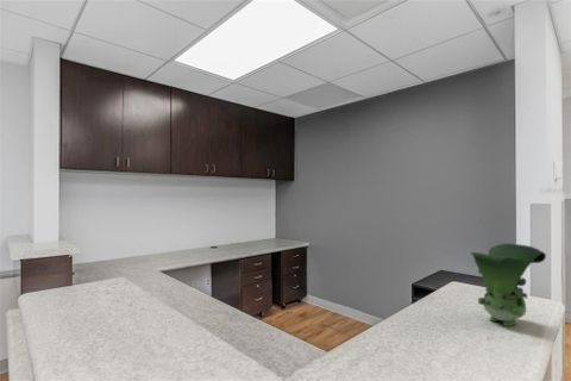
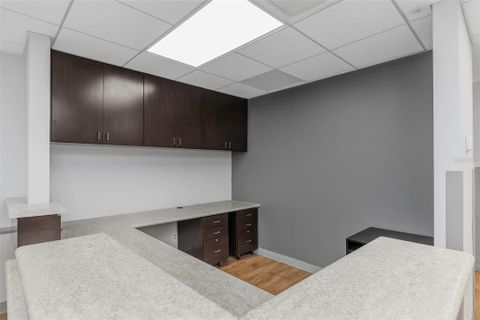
- toy figurine (506, 282)
